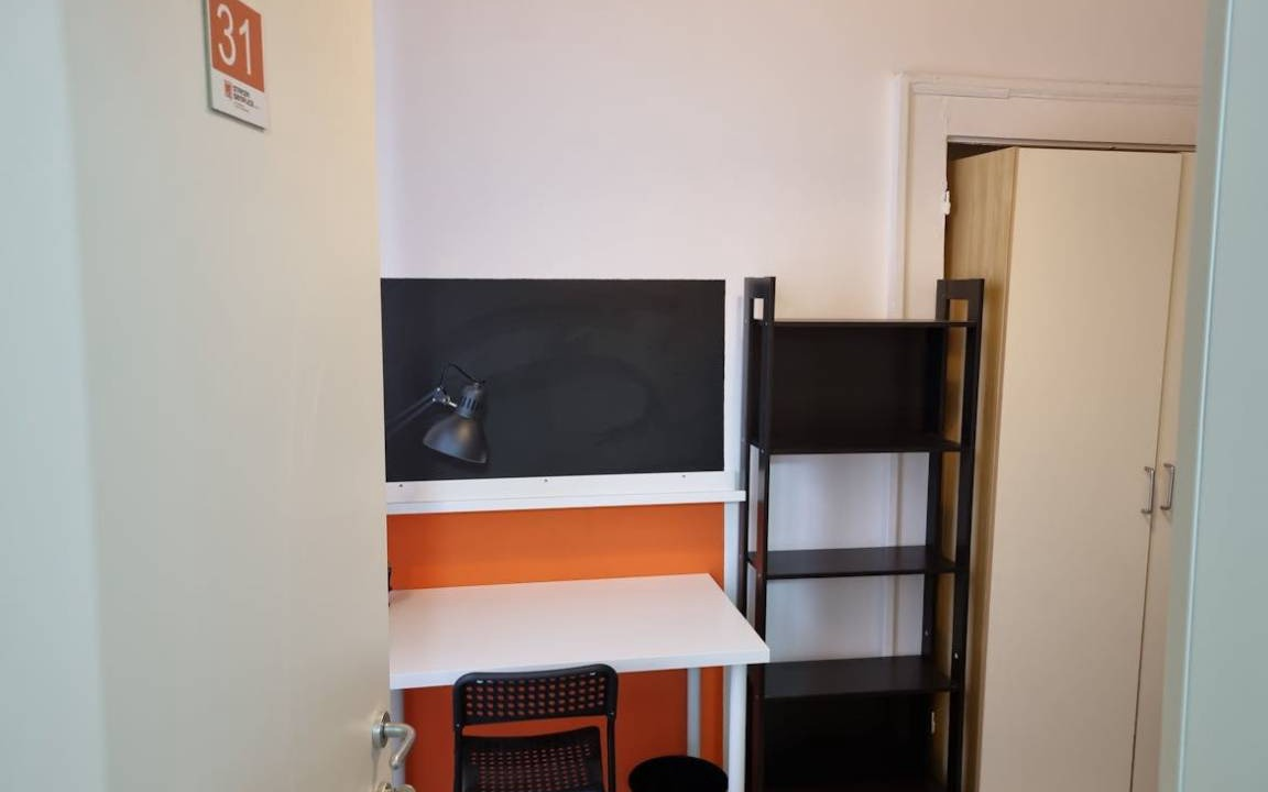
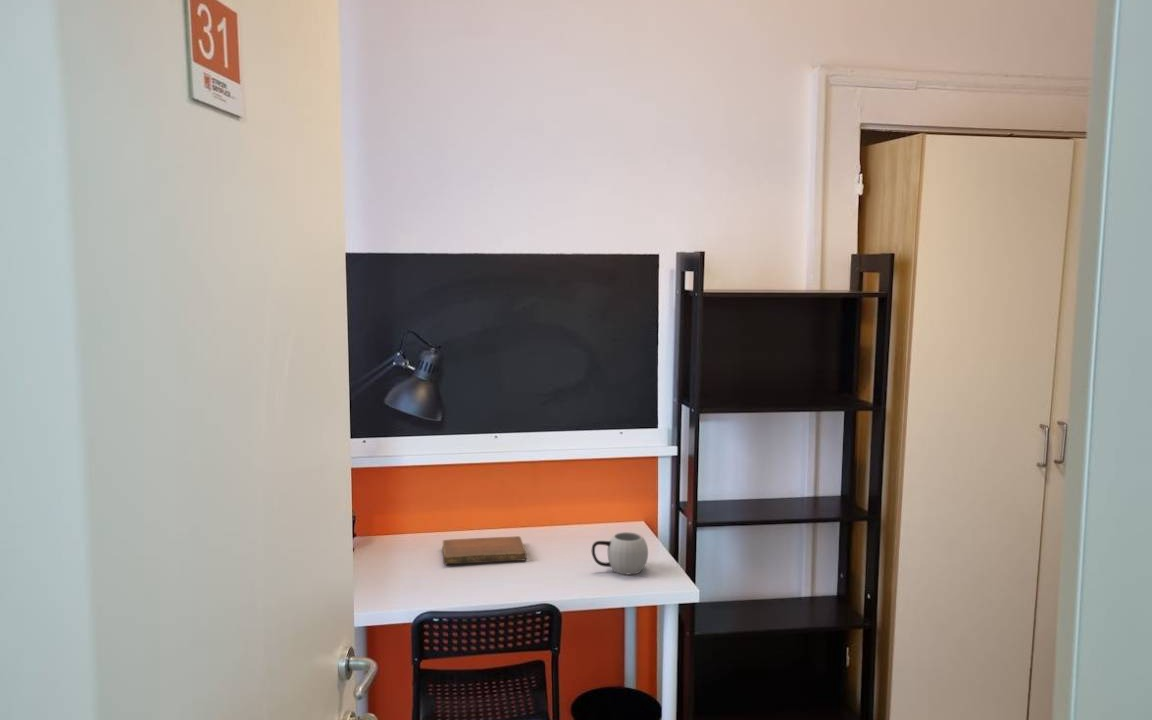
+ notebook (483, 549)
+ mug (619, 553)
